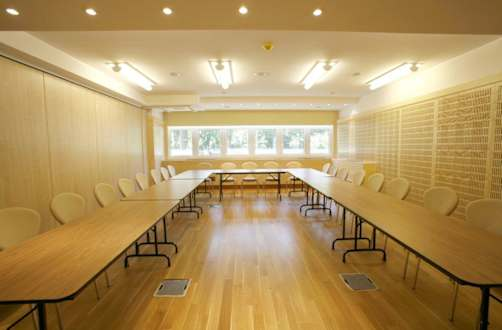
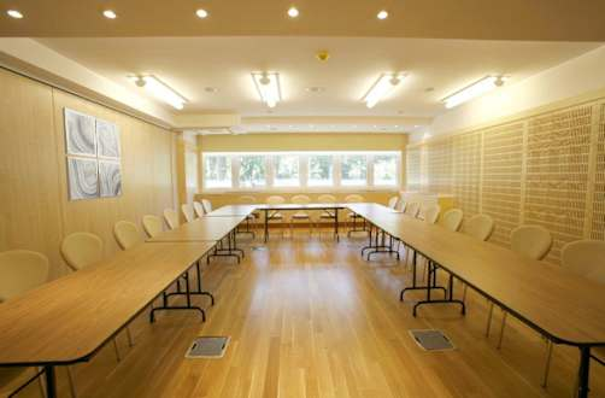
+ wall art (96, 157)
